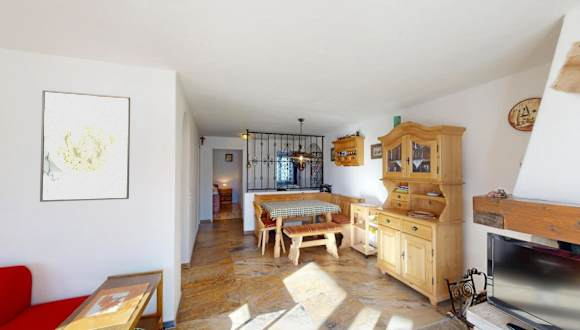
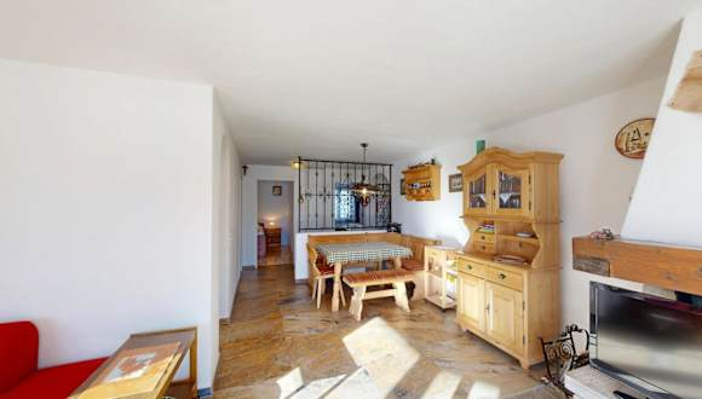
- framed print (87, 146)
